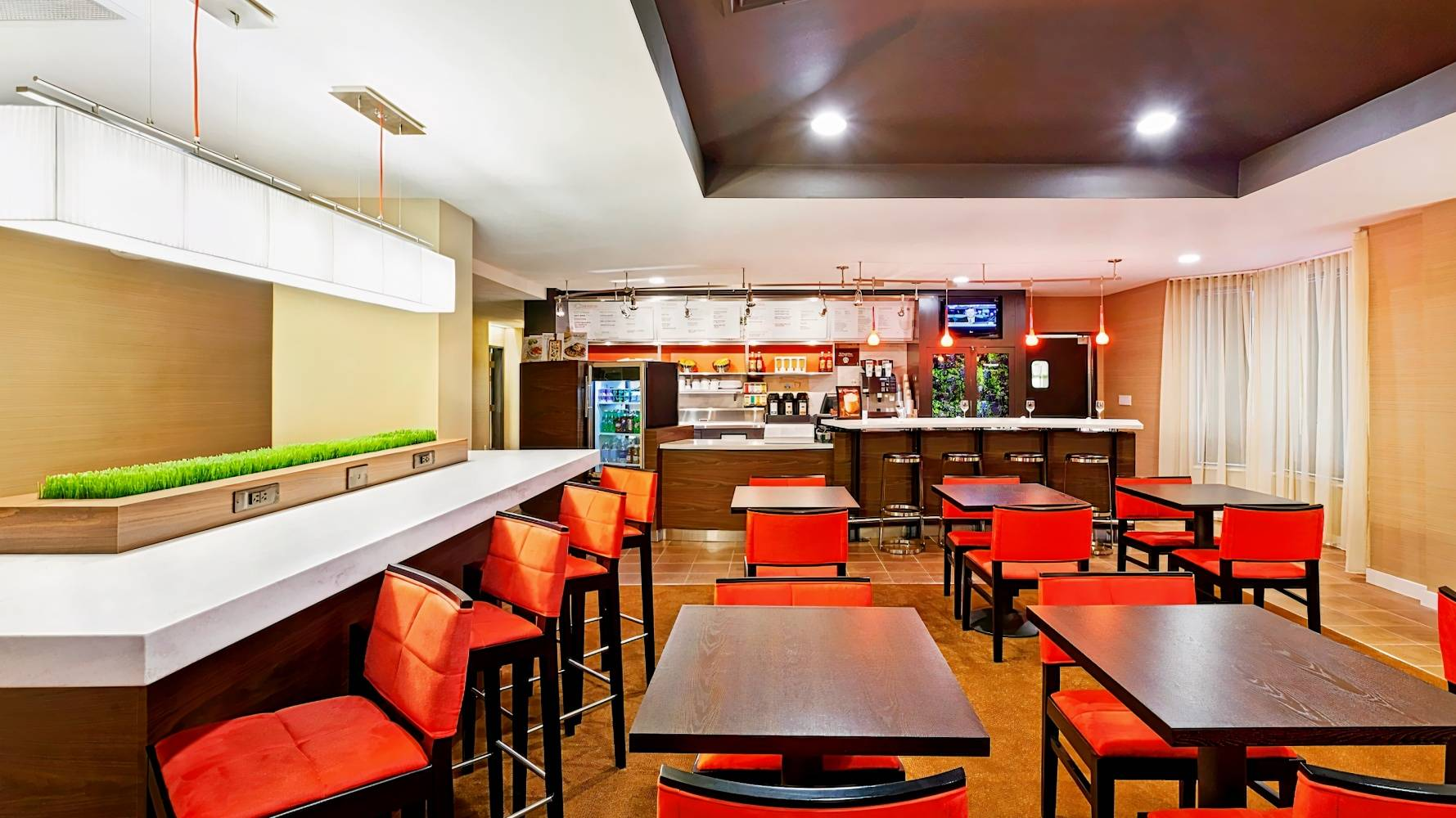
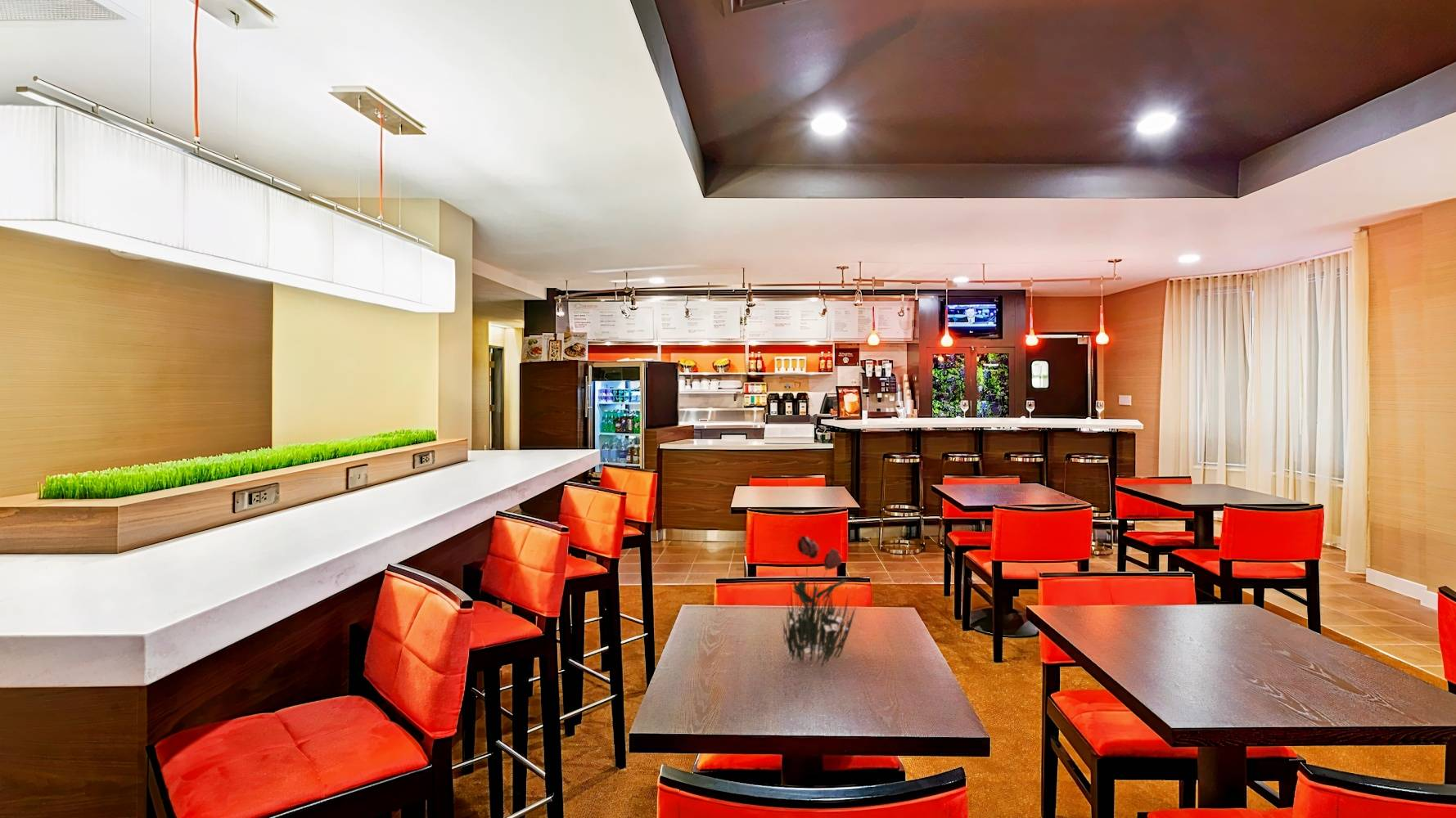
+ flower (818, 597)
